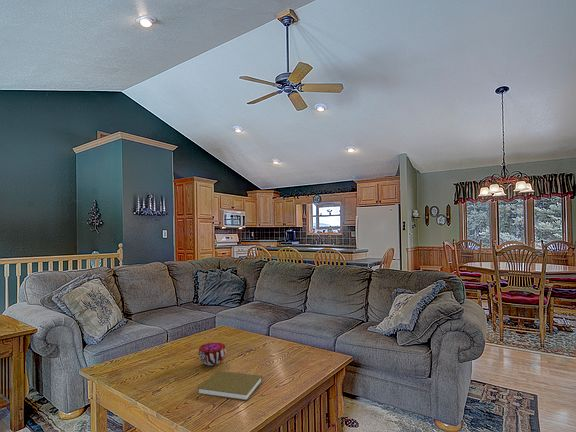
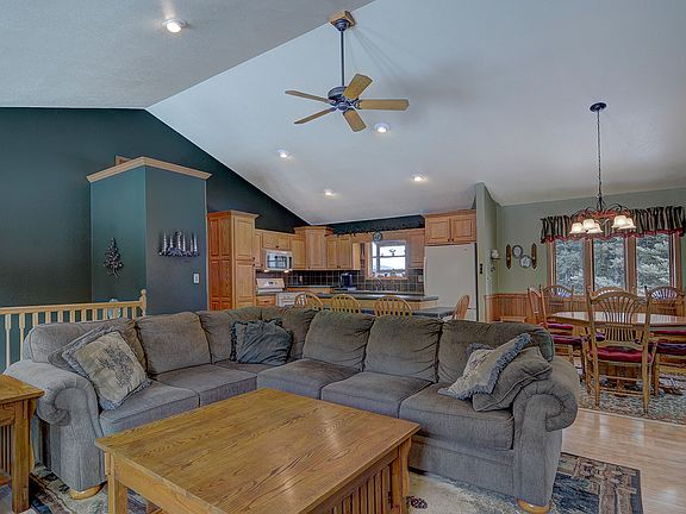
- book (231, 384)
- decorative bowl (212, 355)
